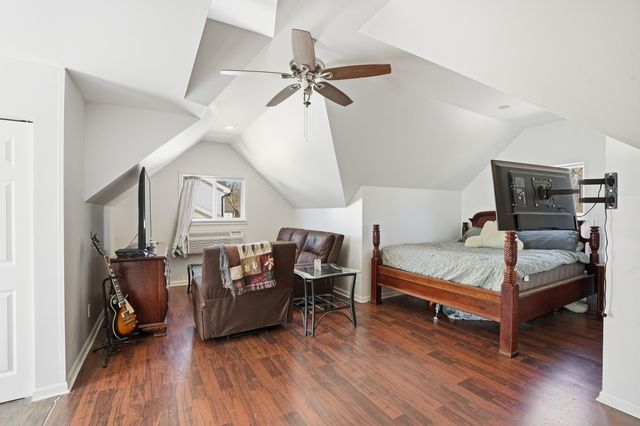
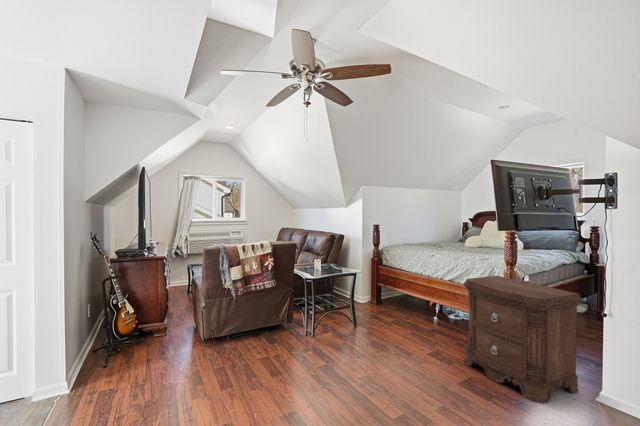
+ nightstand (512, 330)
